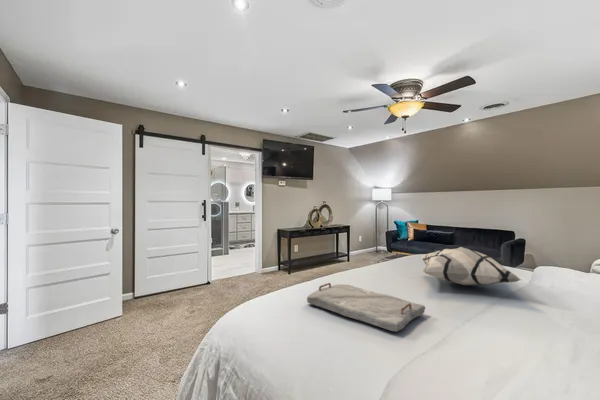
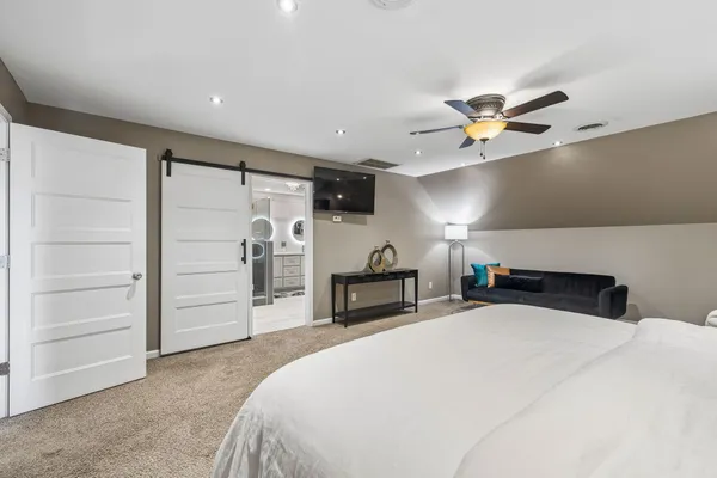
- decorative pillow (462, 266)
- serving tray (365, 299)
